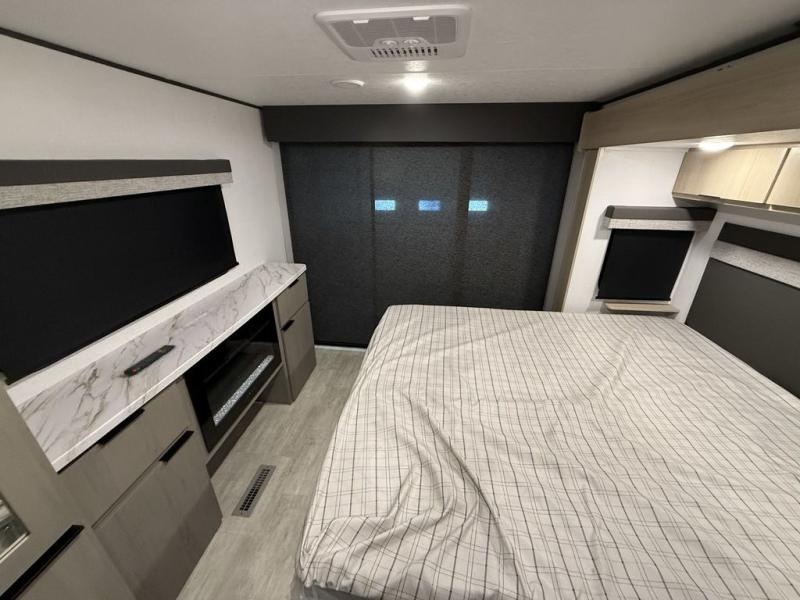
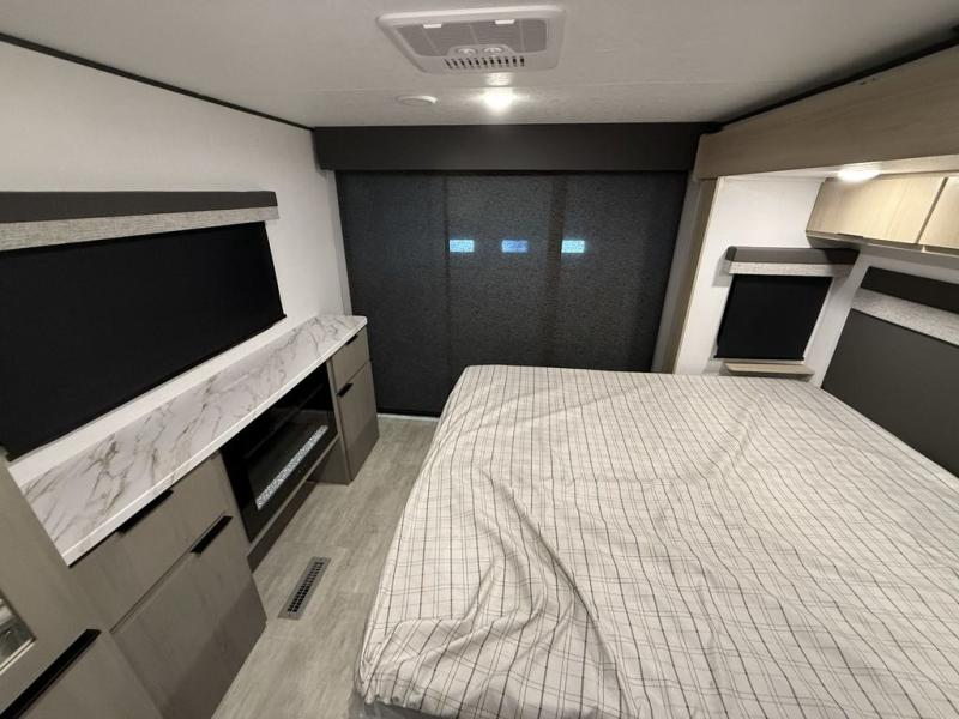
- remote control (151, 359)
